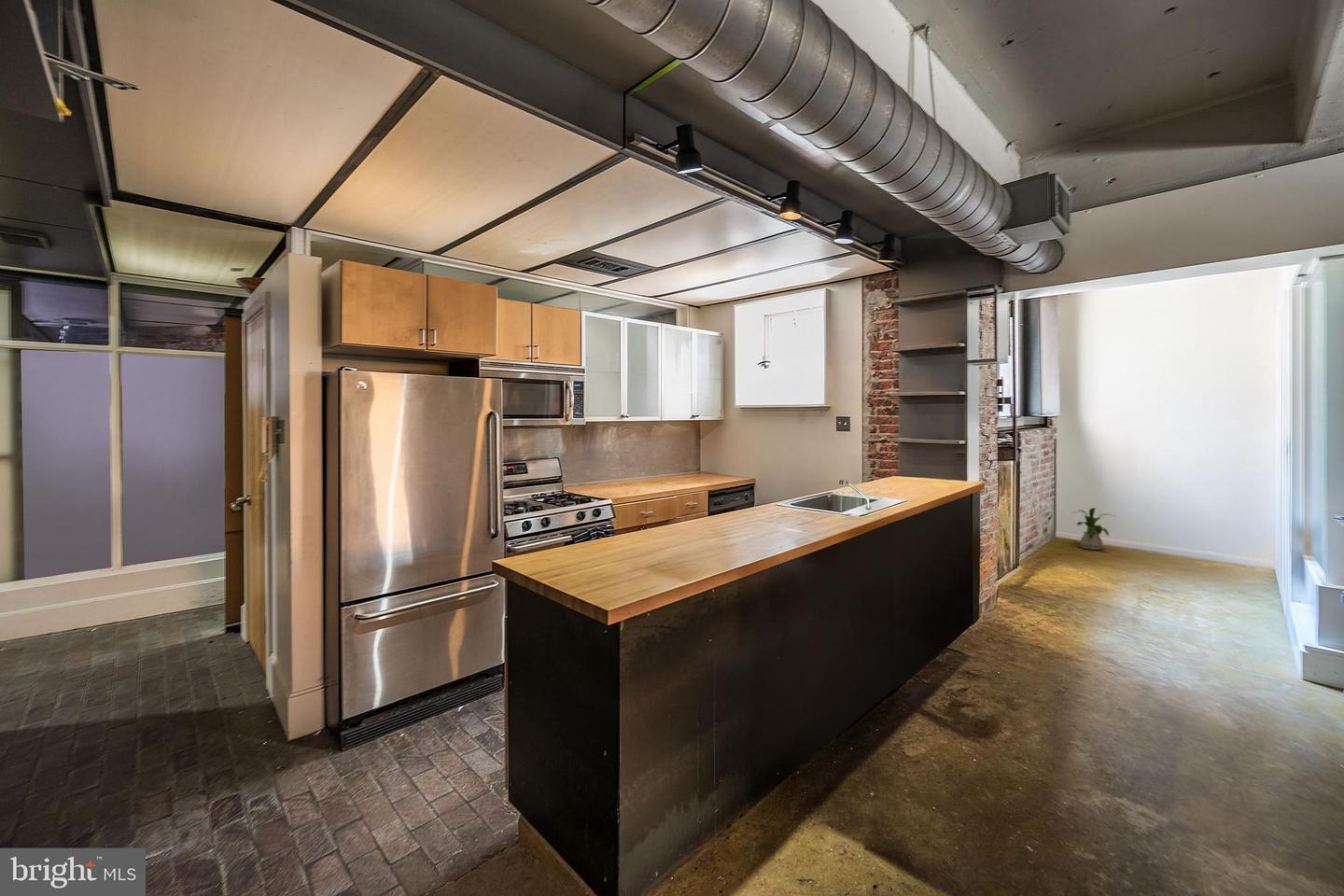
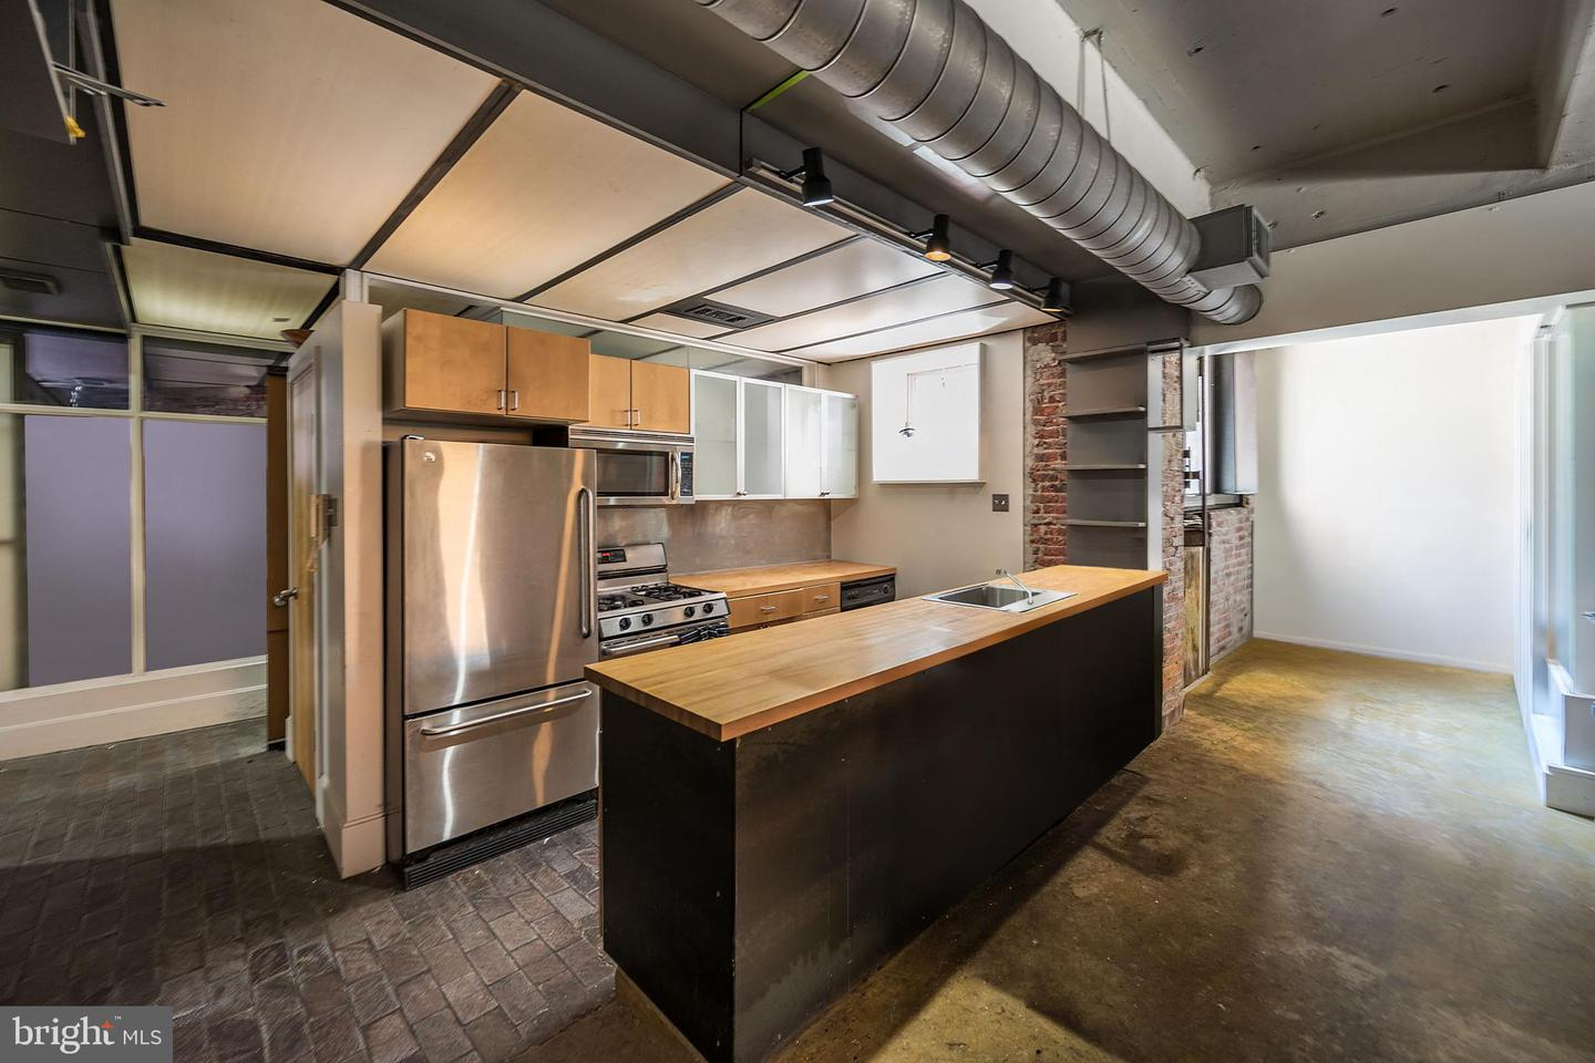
- house plant (1094, 526)
